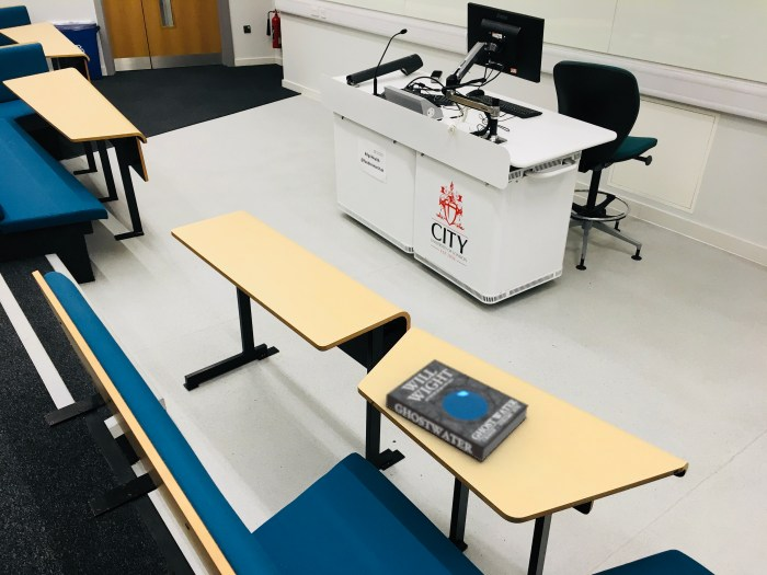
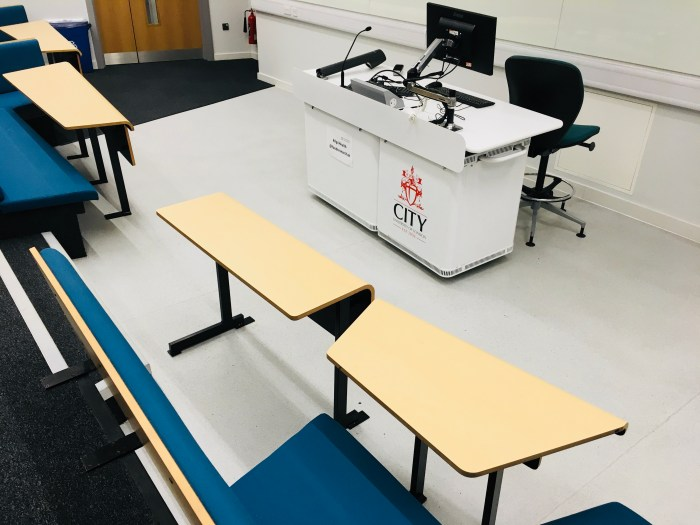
- book (456, 405)
